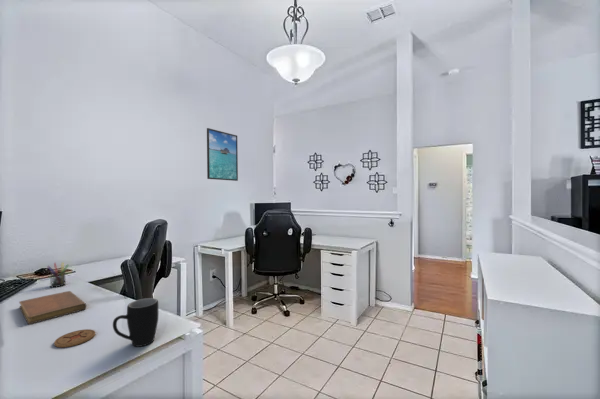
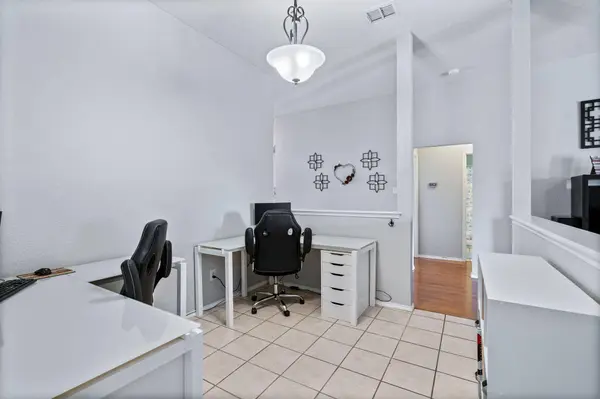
- pen holder (59, 273)
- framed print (223, 156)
- notebook (52, 305)
- mug (136, 325)
- coaster (75, 337)
